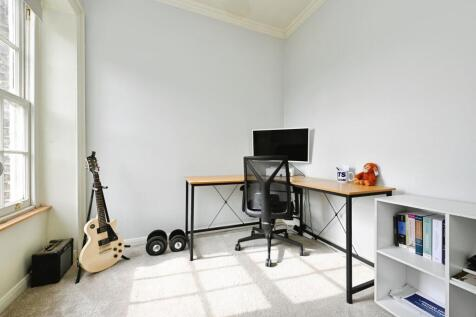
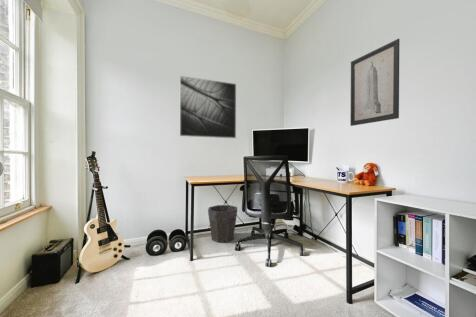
+ wall art (372, 87)
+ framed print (209, 108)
+ waste bin (222, 223)
